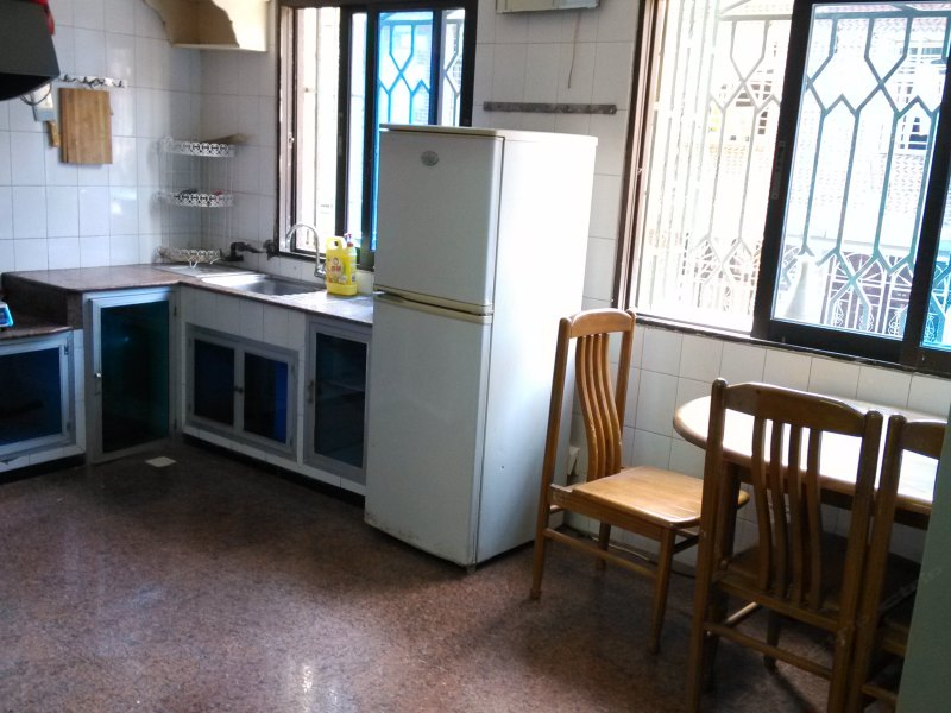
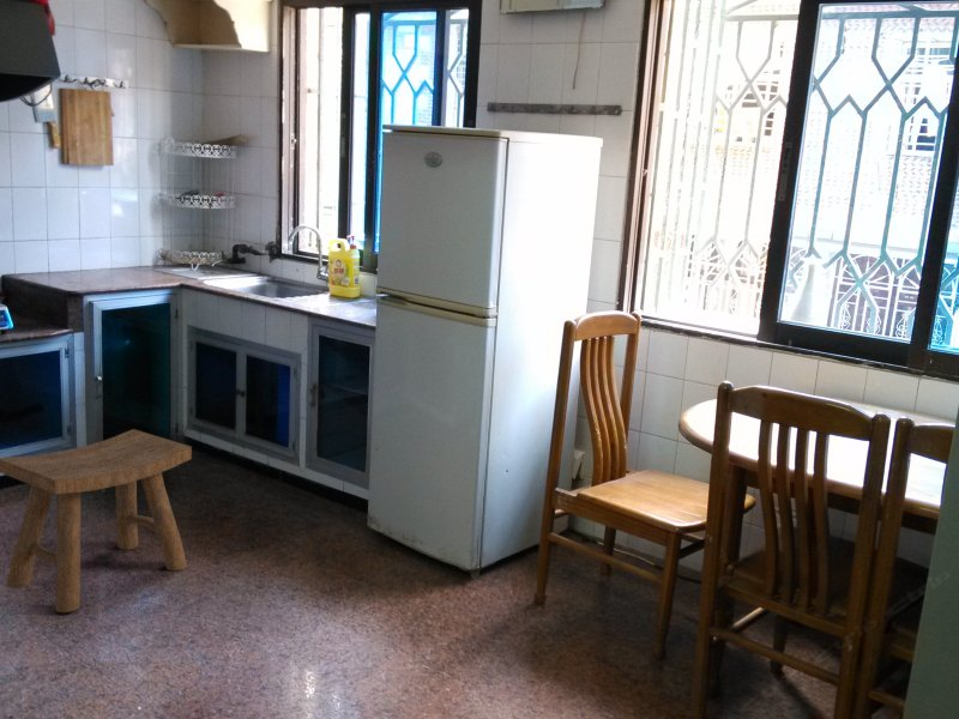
+ stool (115, 516)
